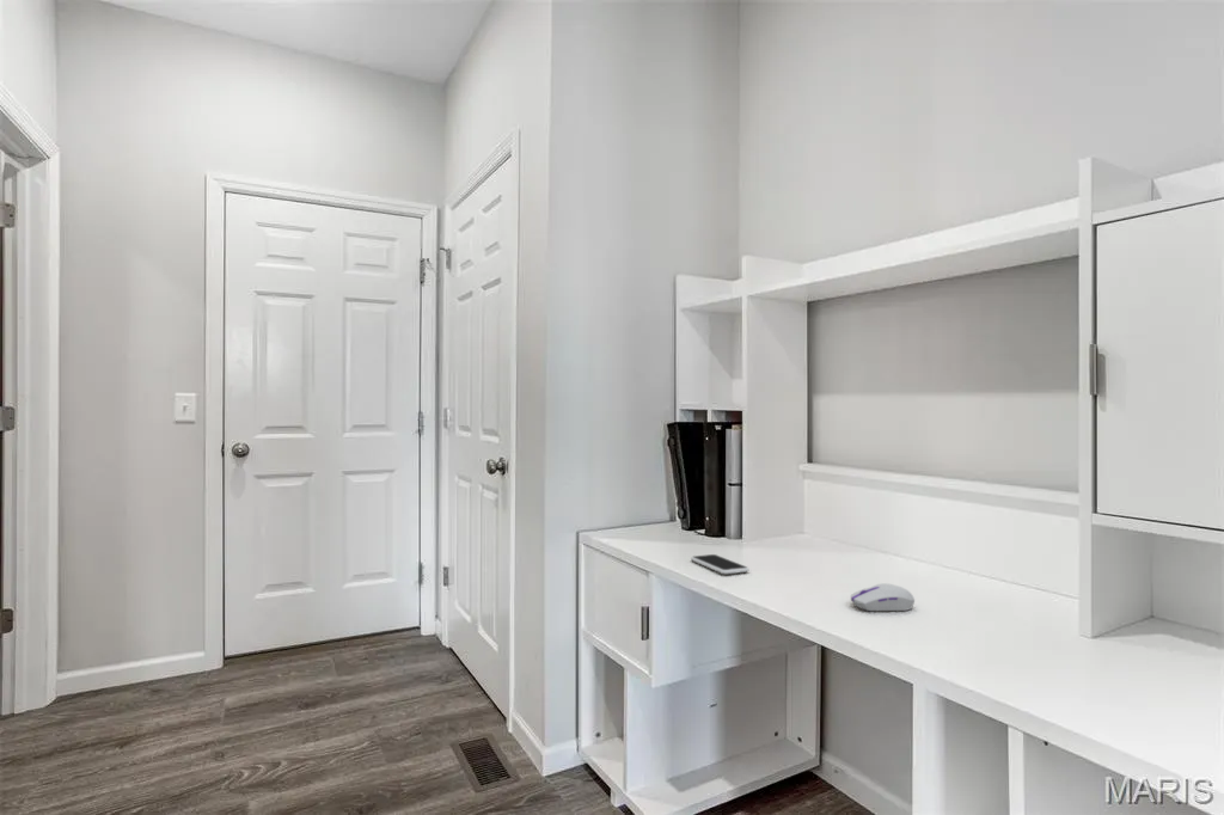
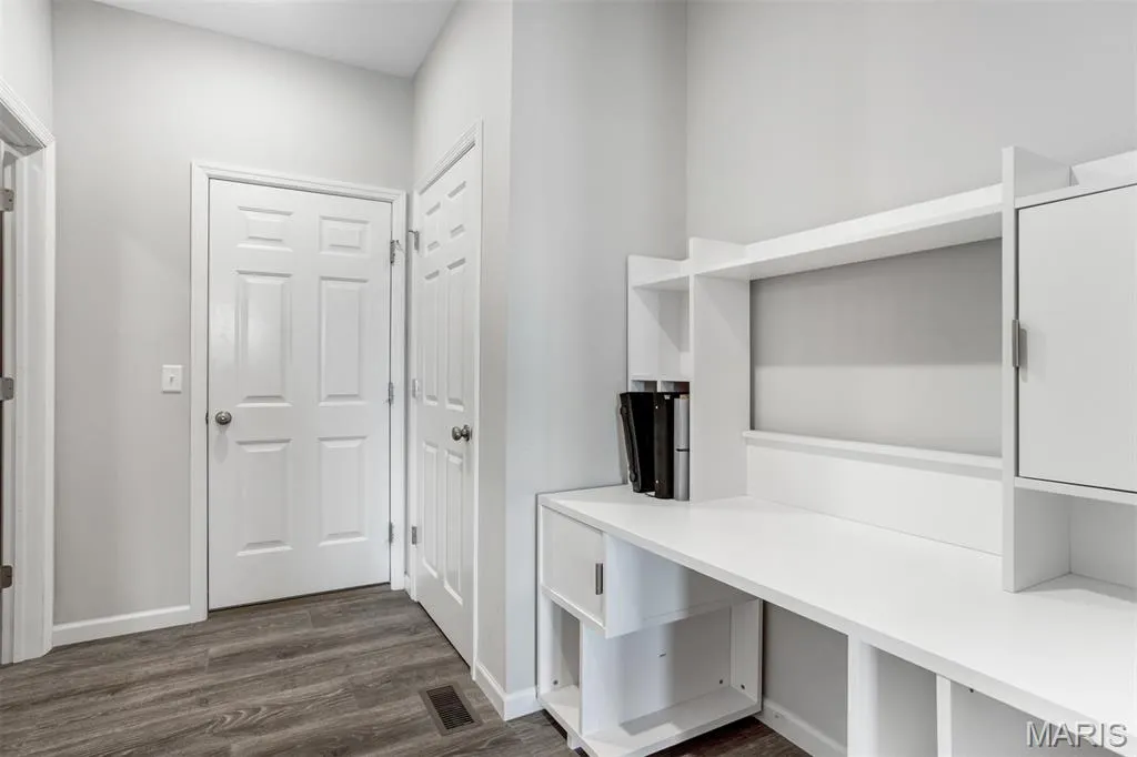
- computer mouse (882, 595)
- smartphone (718, 563)
